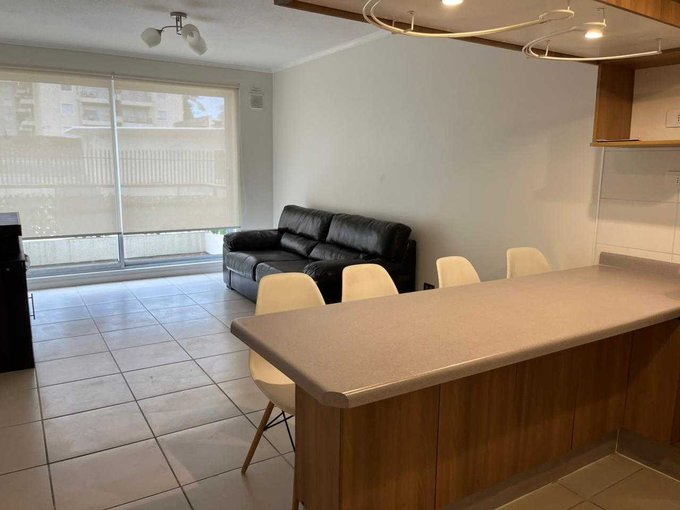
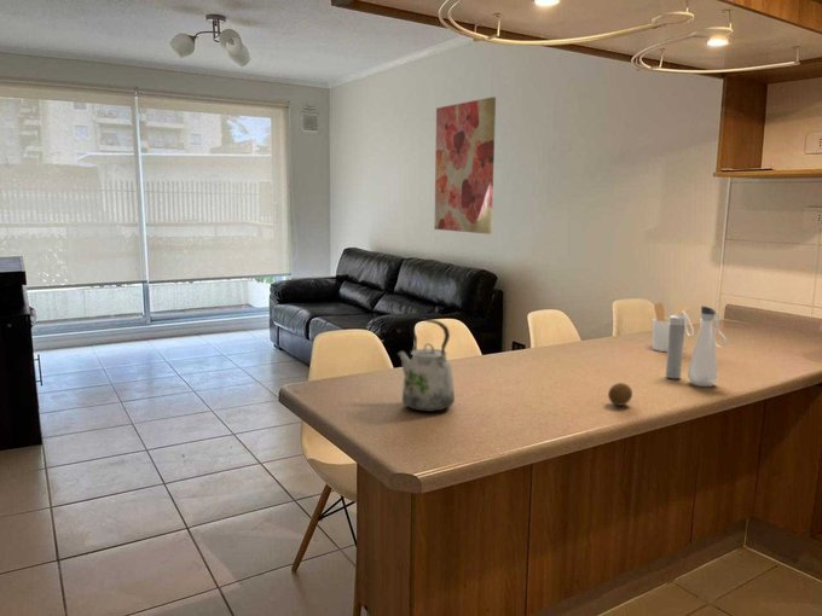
+ water bottle (696, 344)
+ kettle (421, 361)
+ utensil holder (668, 326)
+ fruit (620, 394)
+ wall art (462, 168)
